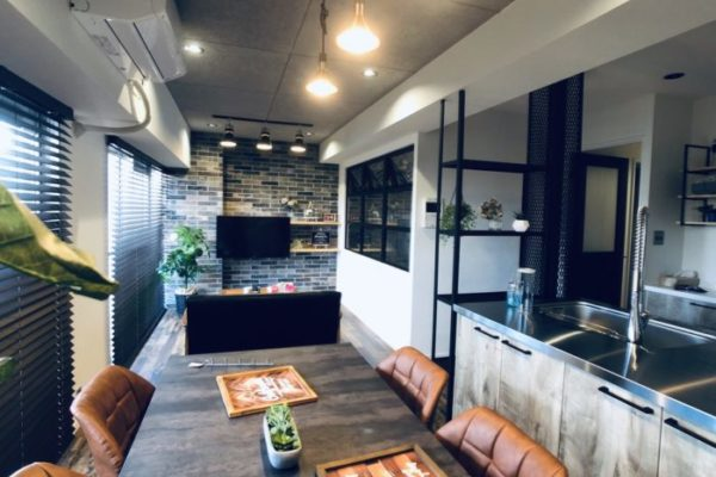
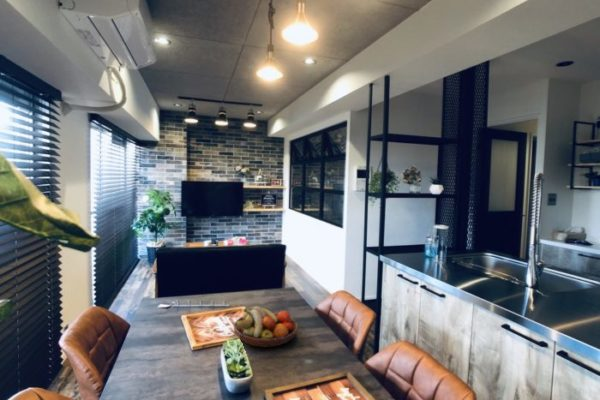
+ fruit bowl (265, 322)
